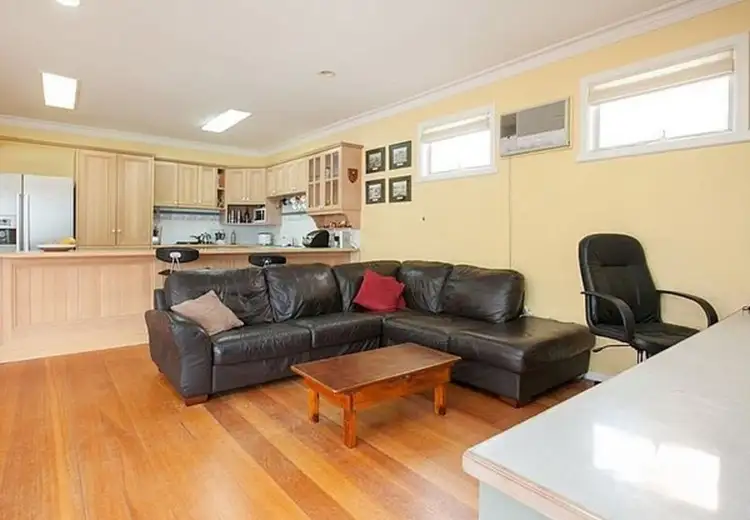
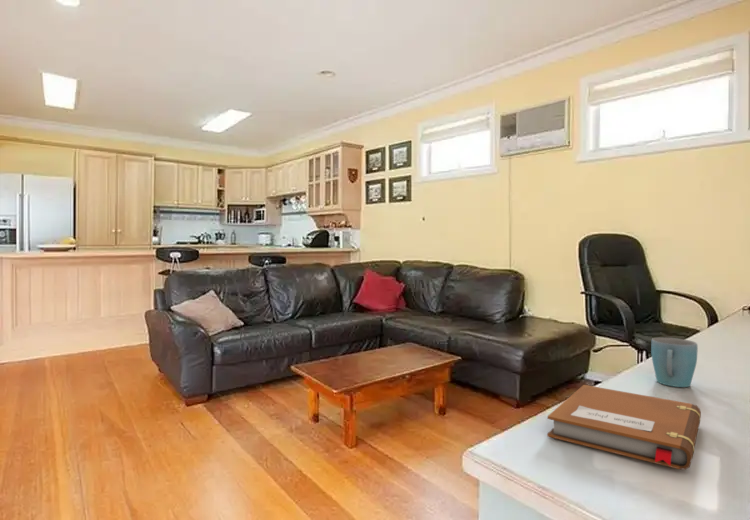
+ notebook (626, 421)
+ mug (672, 363)
